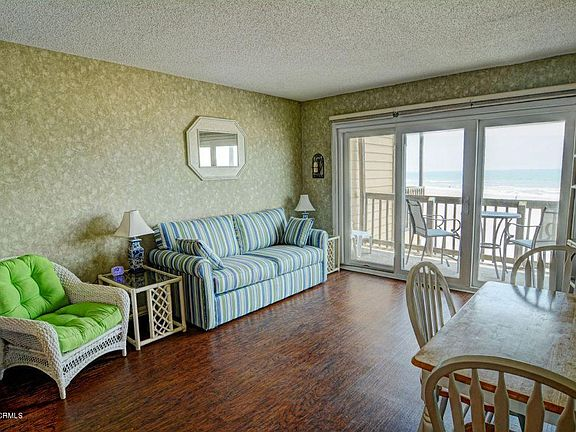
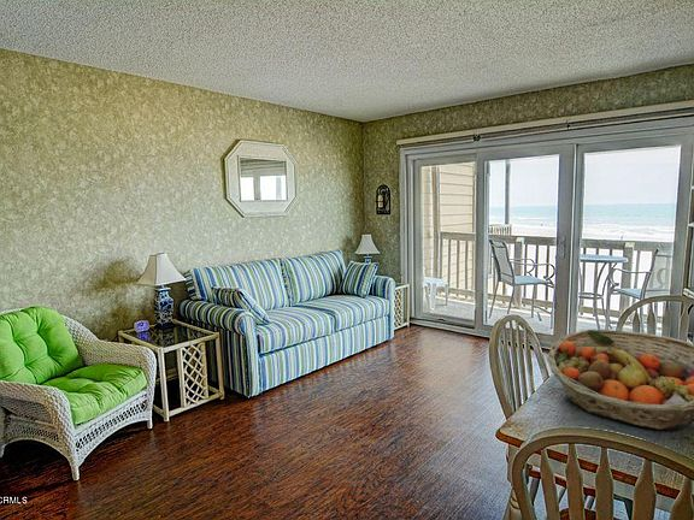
+ fruit basket (628, 374)
